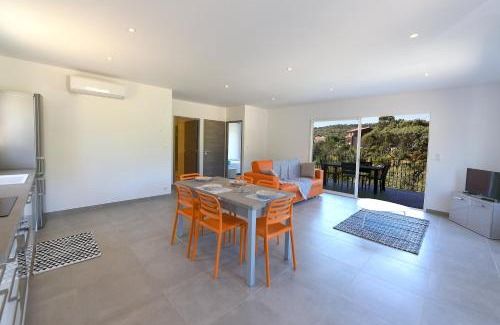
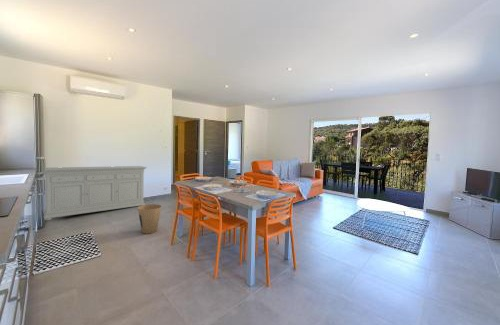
+ sideboard (99, 189)
+ trash can (149, 219)
